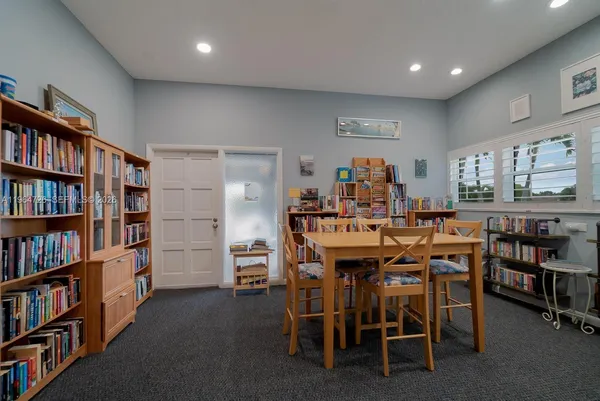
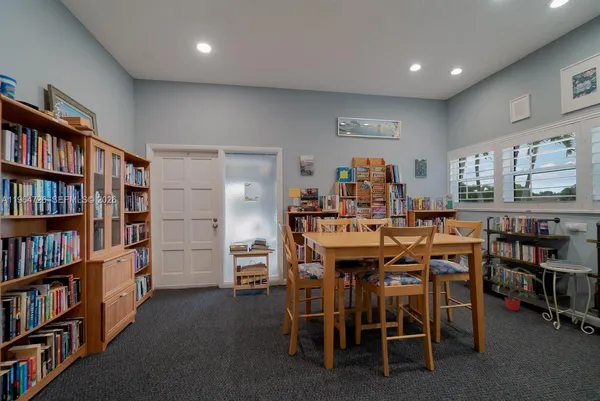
+ potted plant (512, 288)
